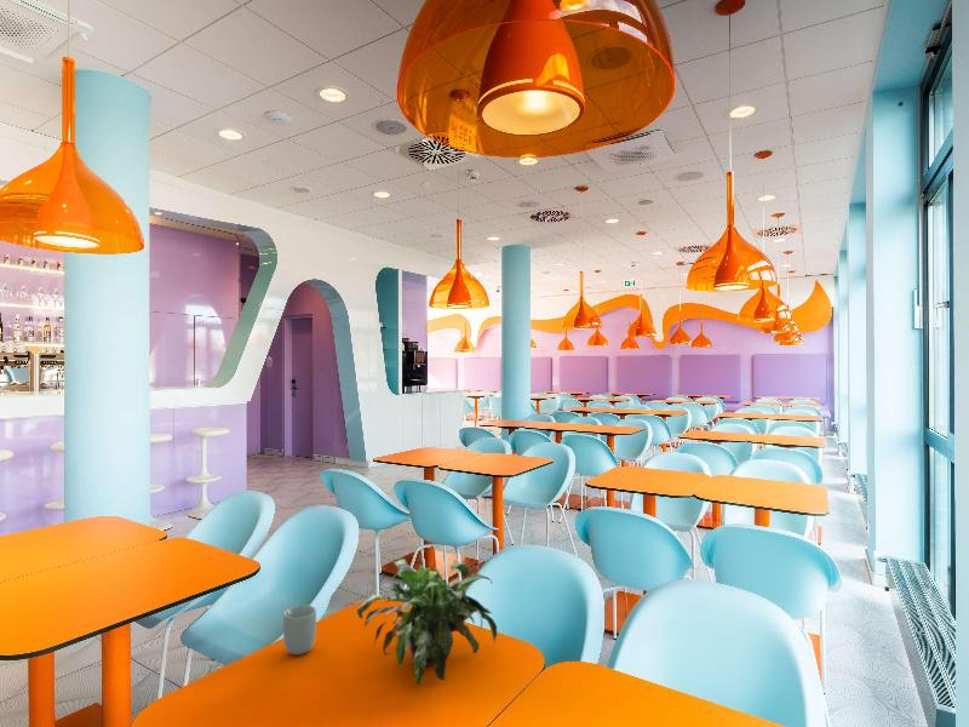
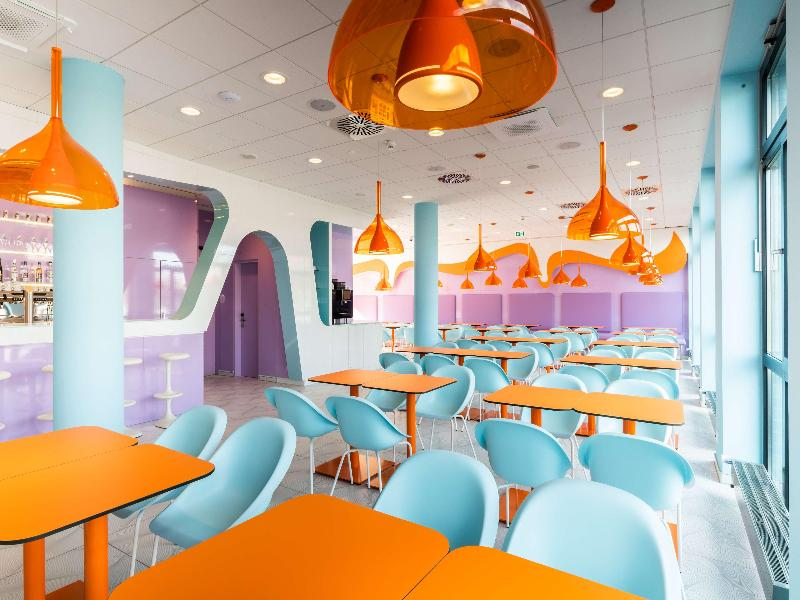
- cup (299, 630)
- potted plant (423, 607)
